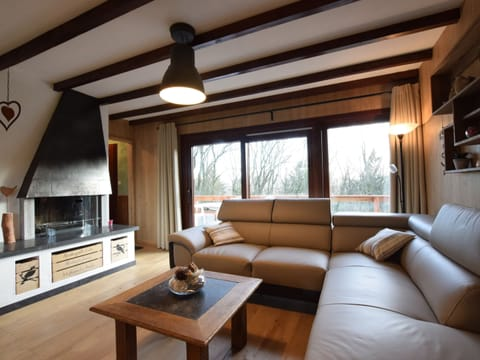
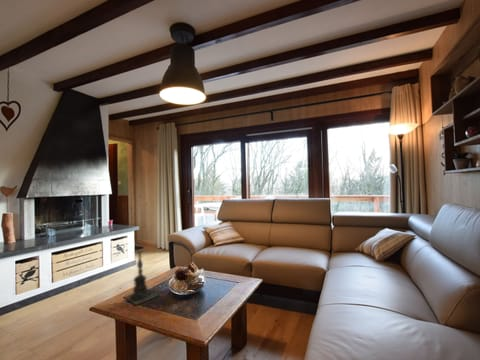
+ candle holder (140, 269)
